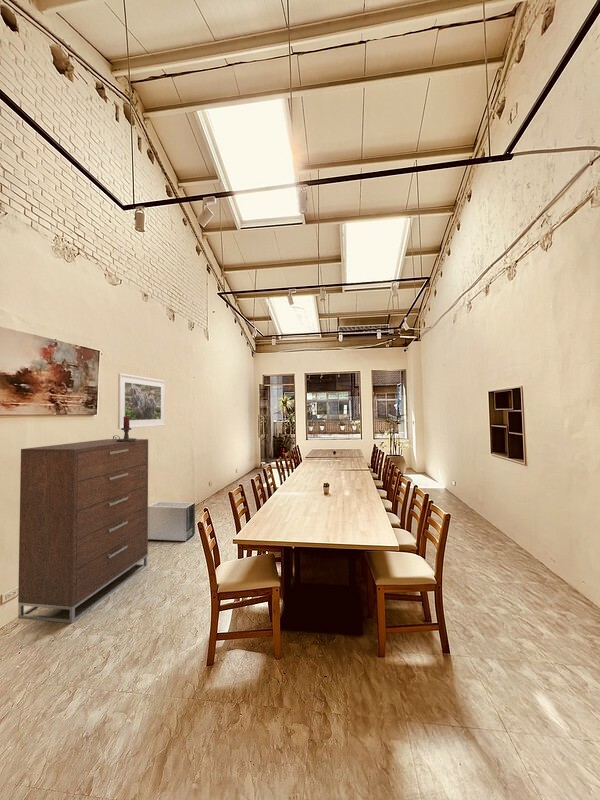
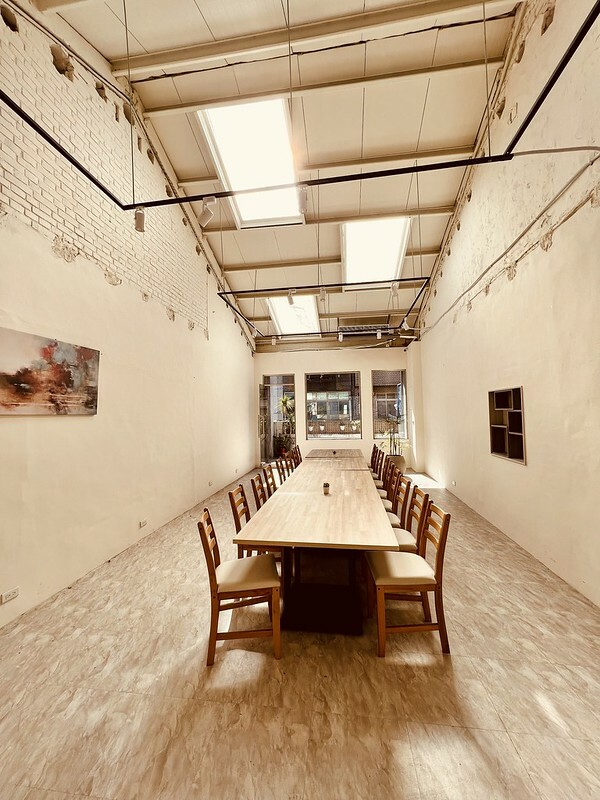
- candle holder (123, 428)
- dresser (94, 515)
- air purifier (170, 521)
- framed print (144, 402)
